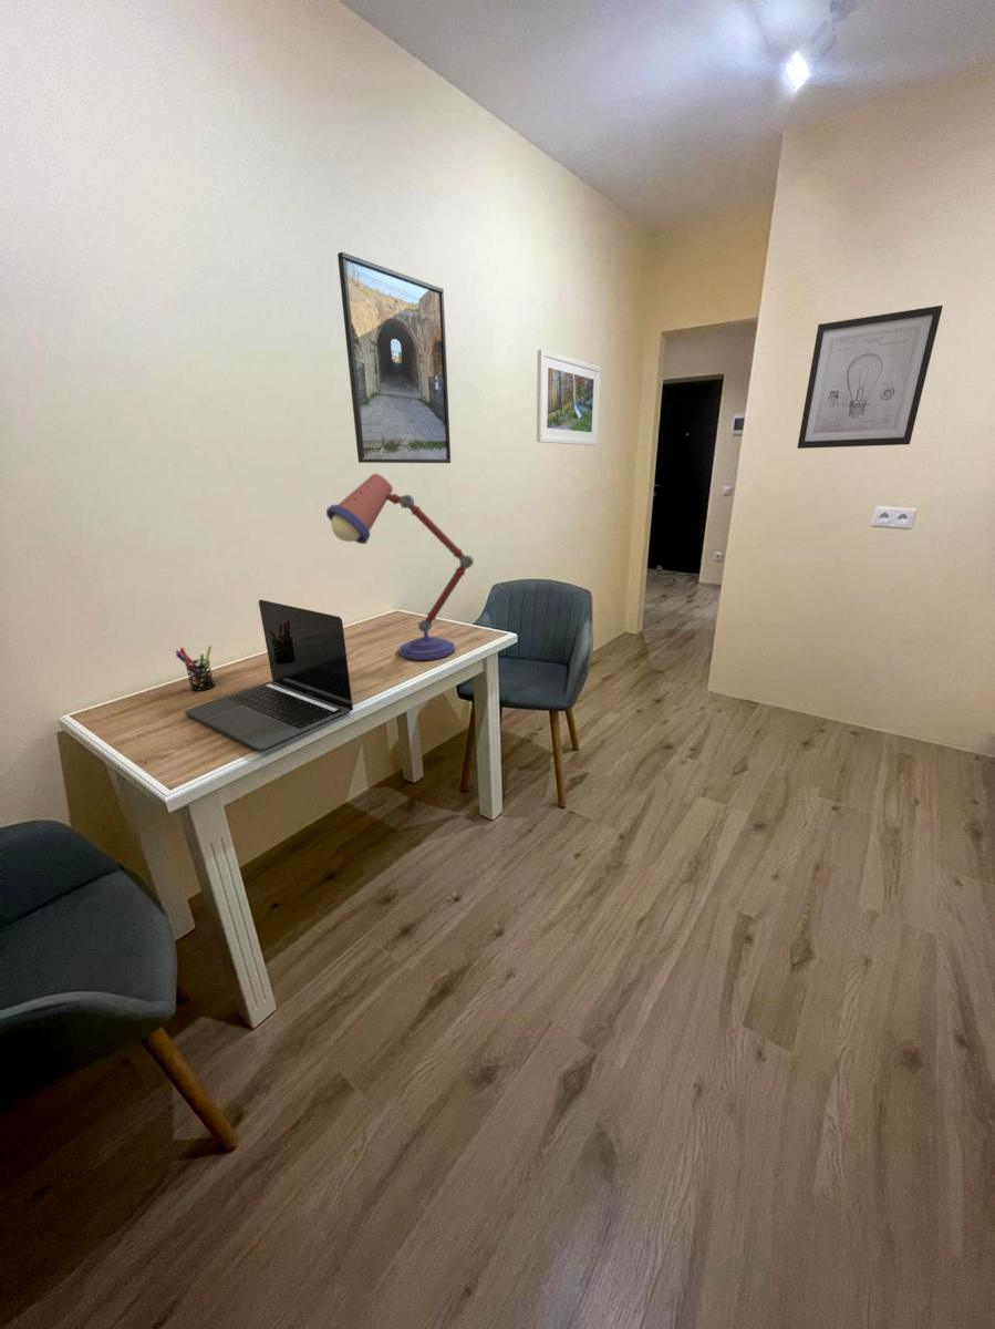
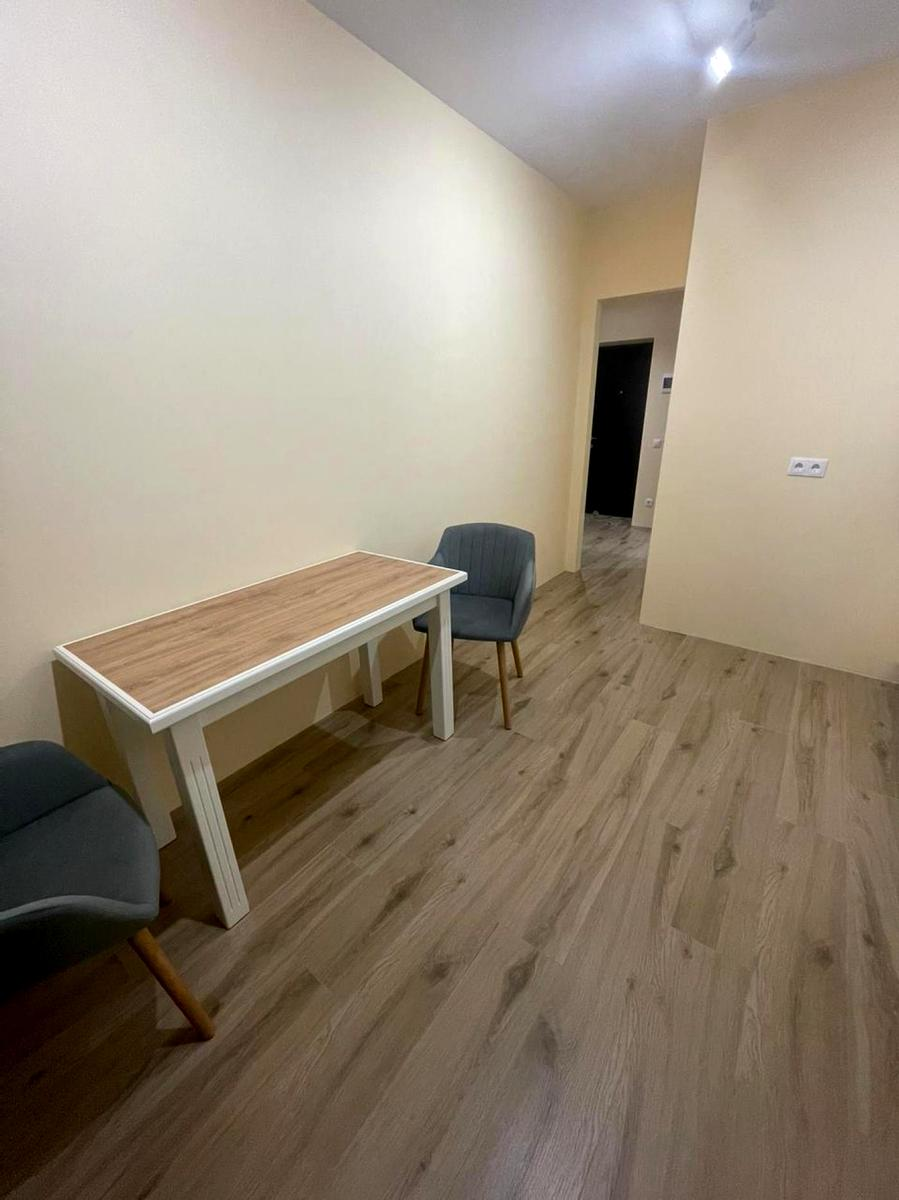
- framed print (570, 402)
- wall art (863, 383)
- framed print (402, 372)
- pen holder (198, 667)
- desk lamp (443, 590)
- laptop (270, 667)
